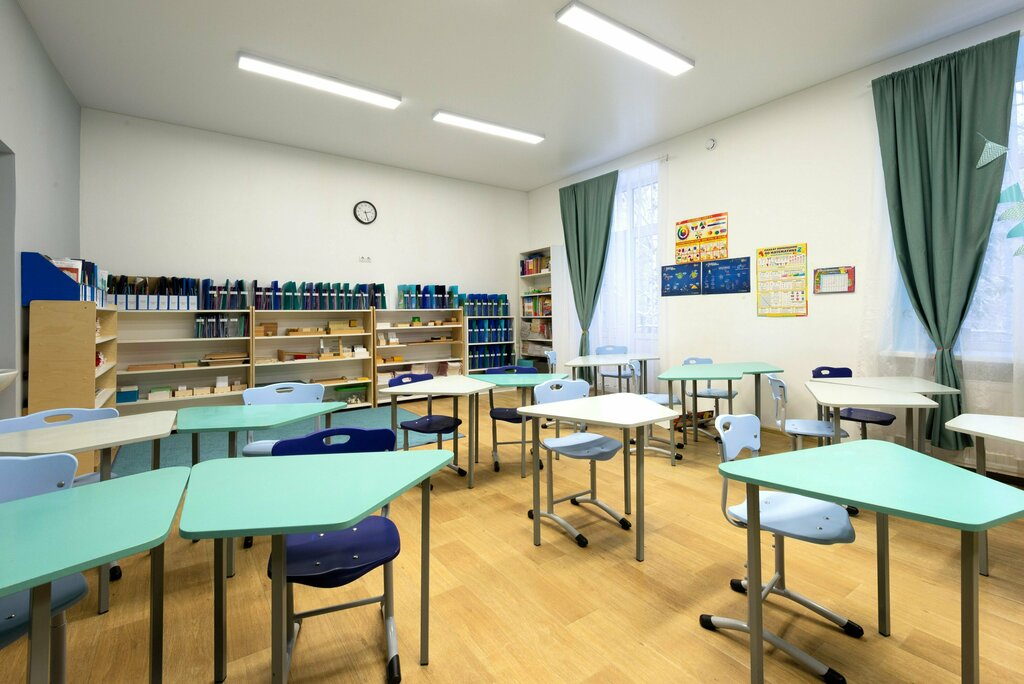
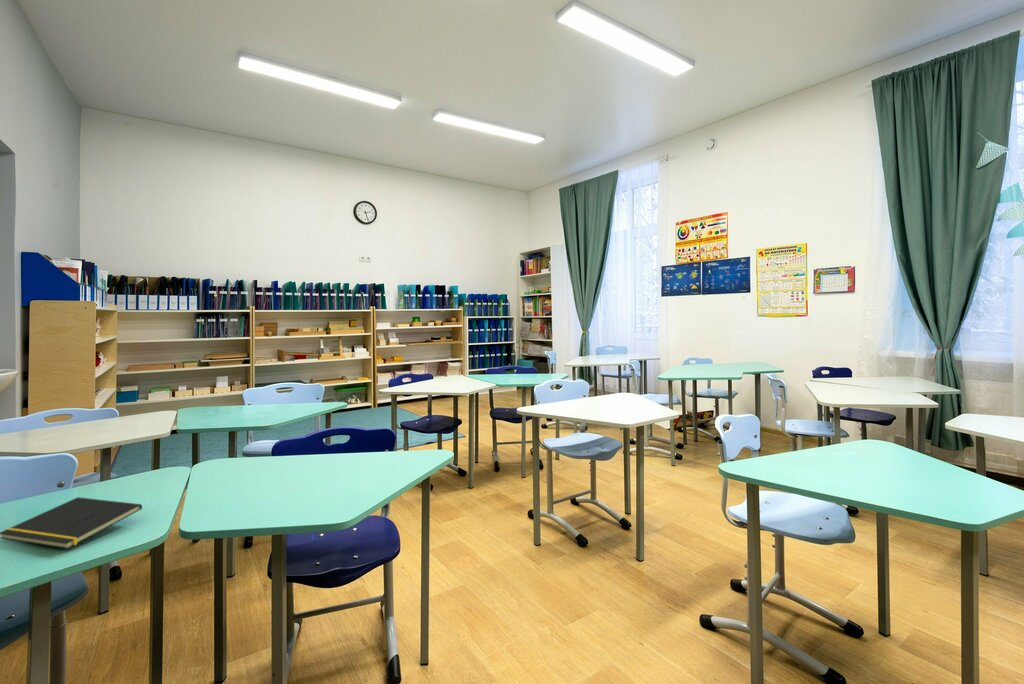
+ notepad (73, 520)
